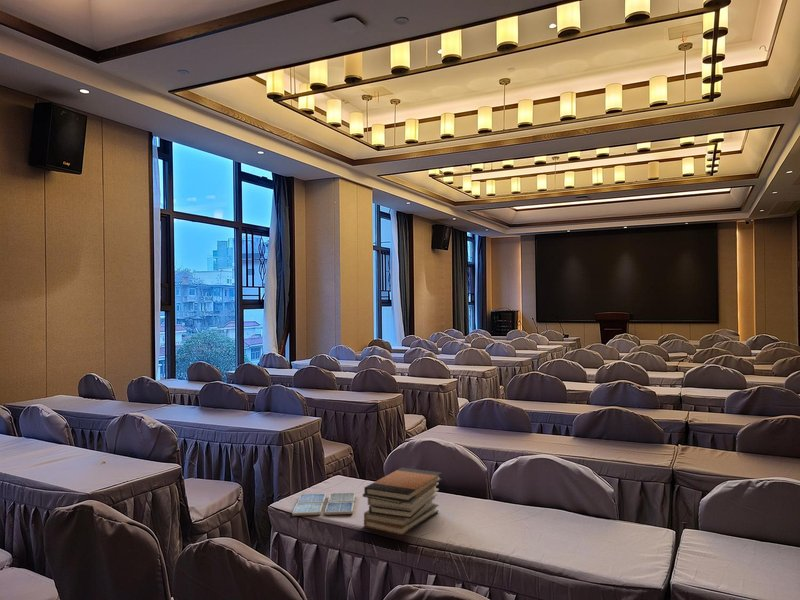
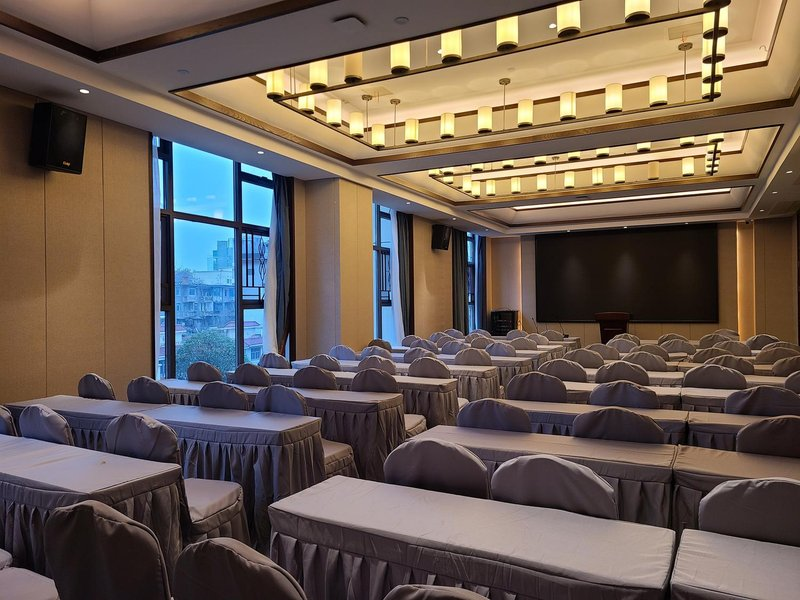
- book stack (404, 498)
- drink coaster (323, 503)
